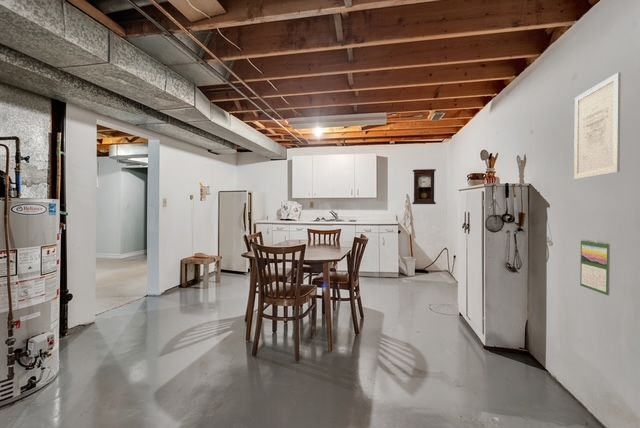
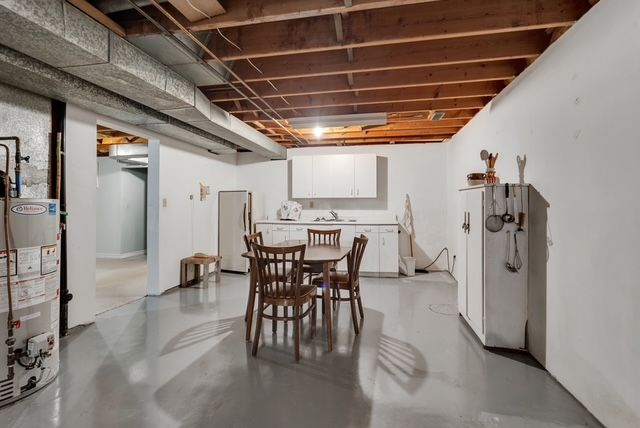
- calendar (594, 265)
- pendulum clock (424, 186)
- wall art (595, 131)
